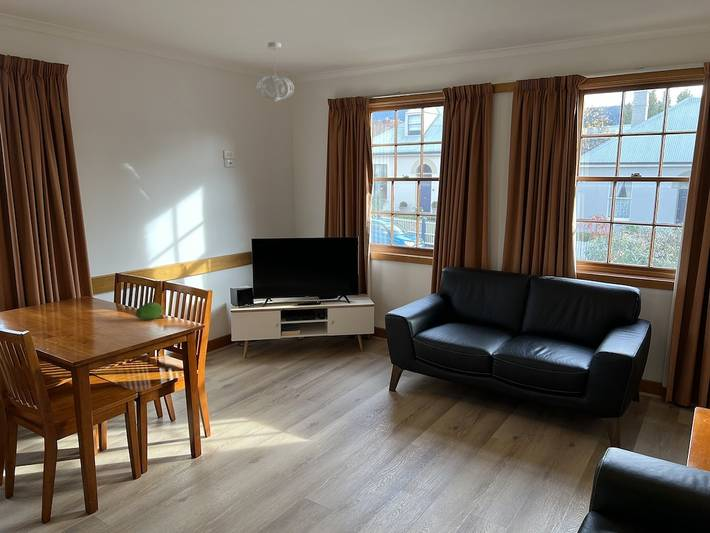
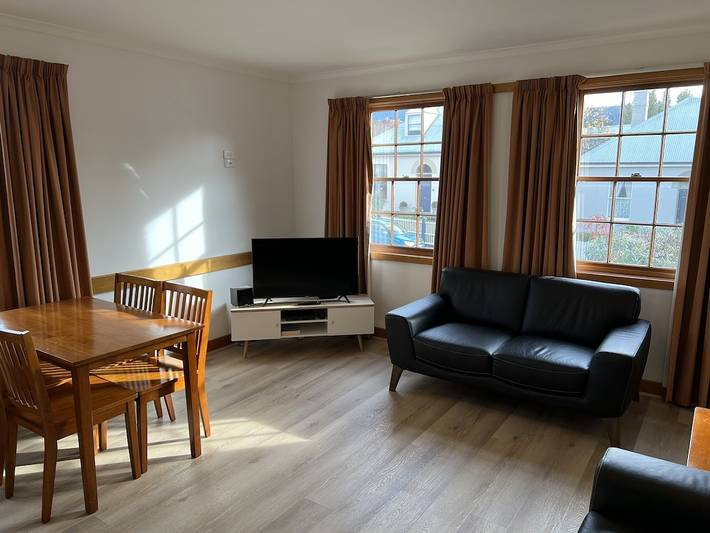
- pendant light (274, 70)
- fruit (149, 311)
